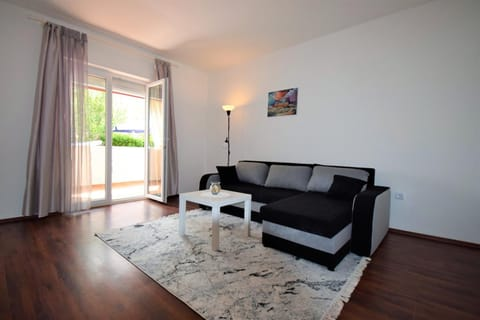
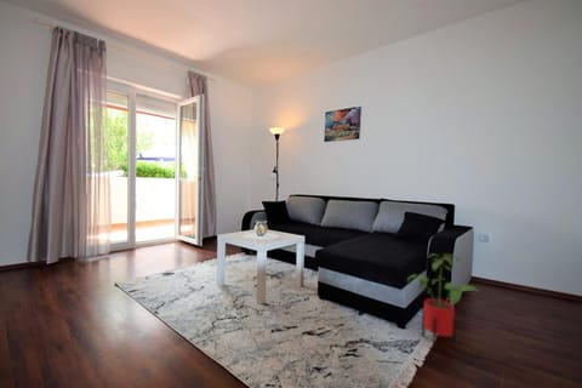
+ house plant (441, 299)
